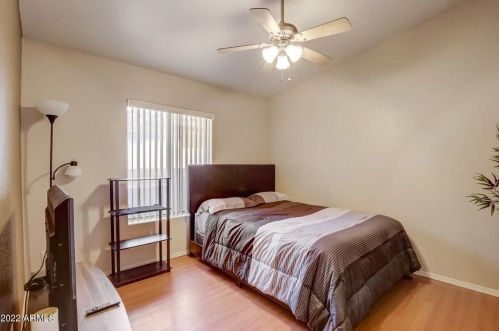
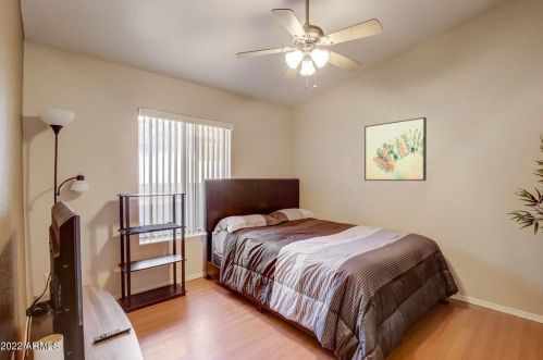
+ wall art (393, 151)
